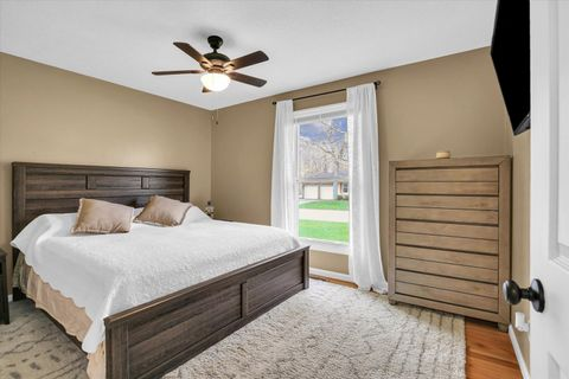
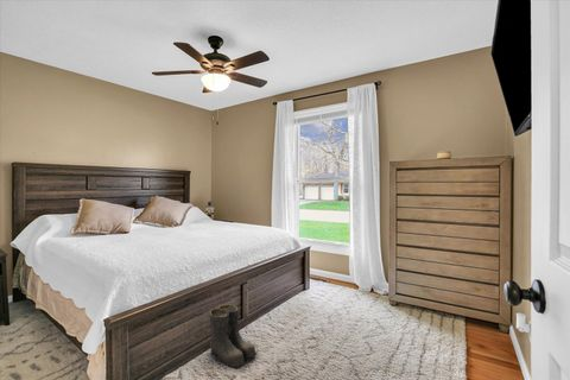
+ boots (230, 332)
